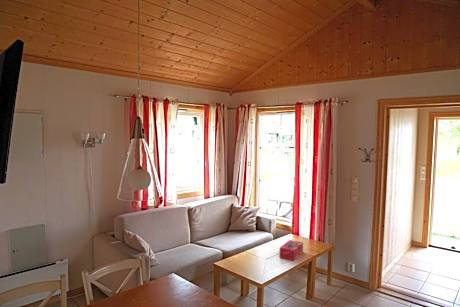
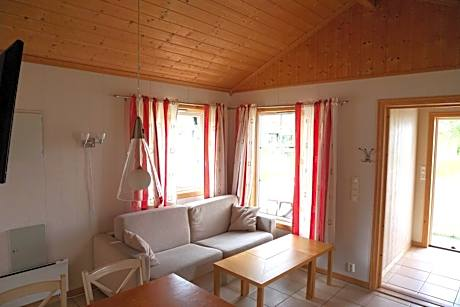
- tissue box (291, 249)
